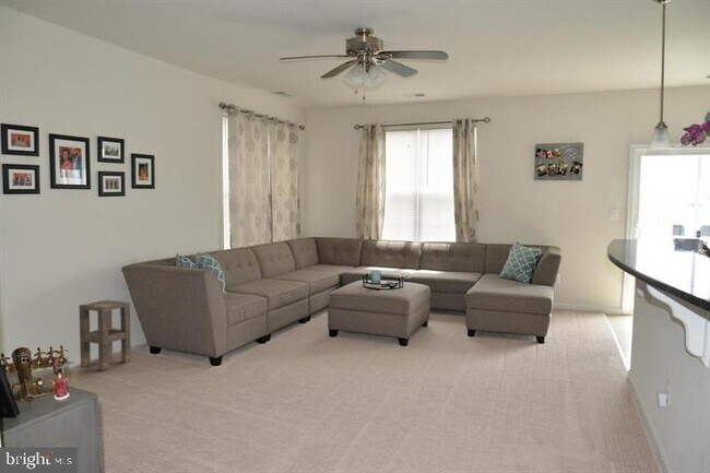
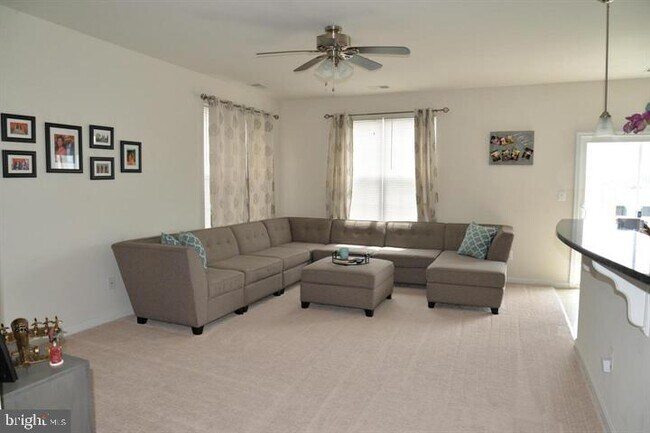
- side table (105, 333)
